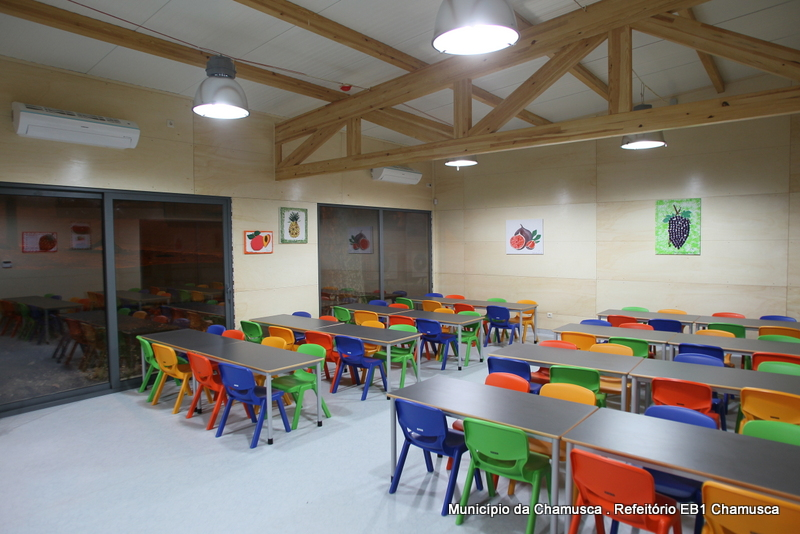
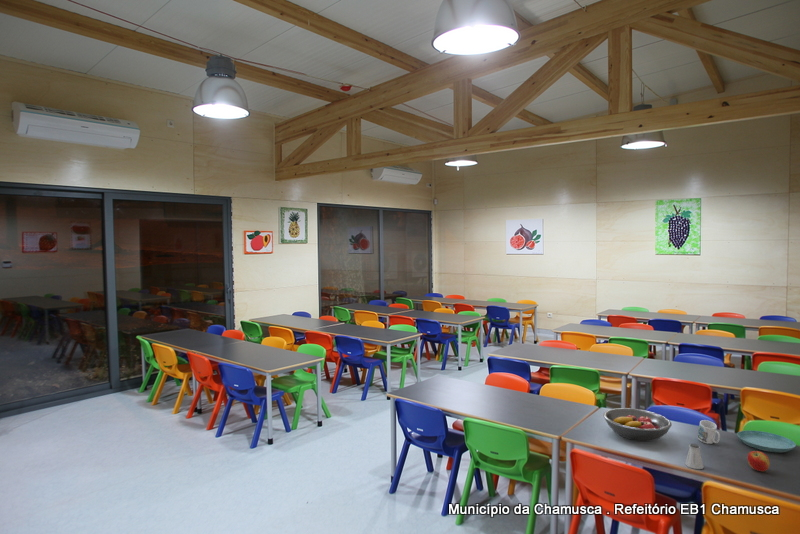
+ saucer (765, 441)
+ mug (709, 432)
+ apple (758, 459)
+ fruit bowl (636, 424)
+ saltshaker (694, 455)
